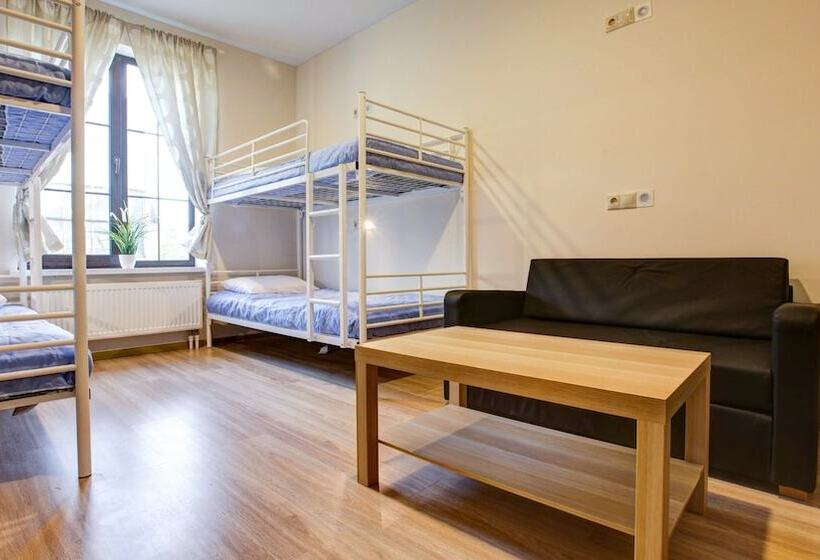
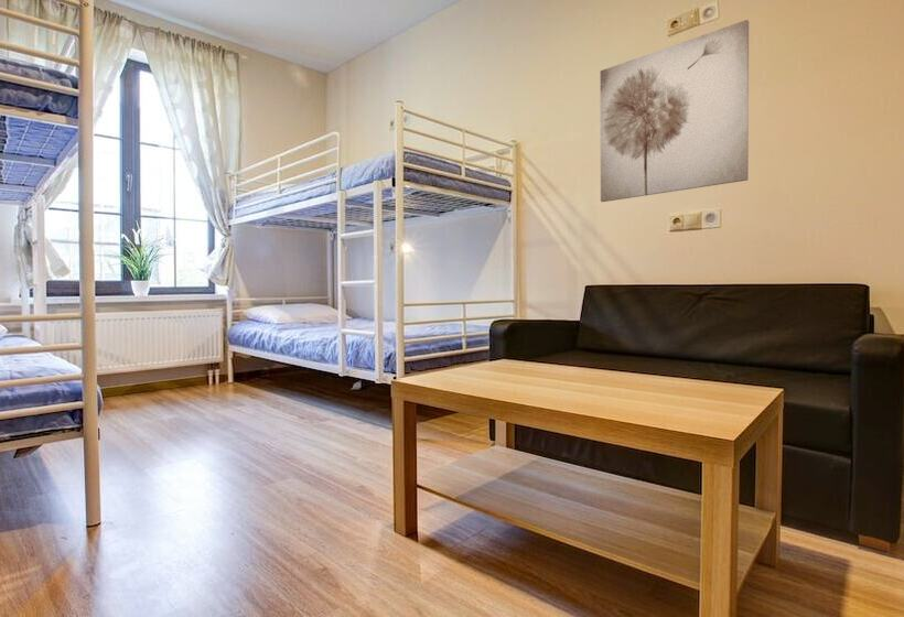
+ wall art (667, 120)
